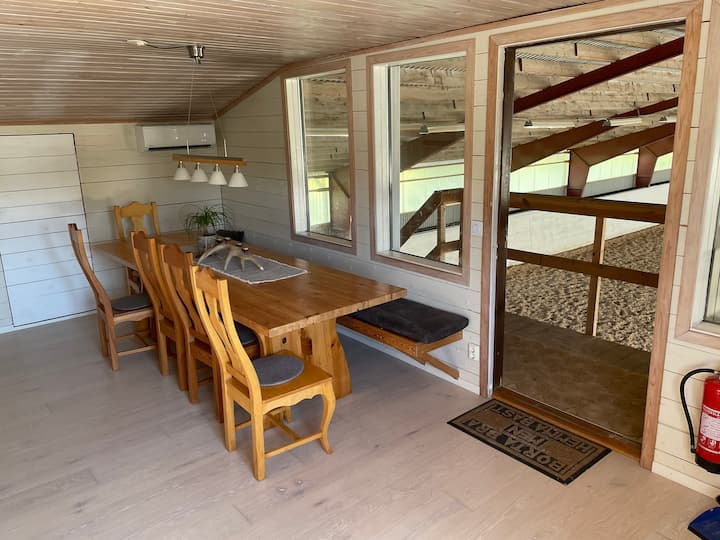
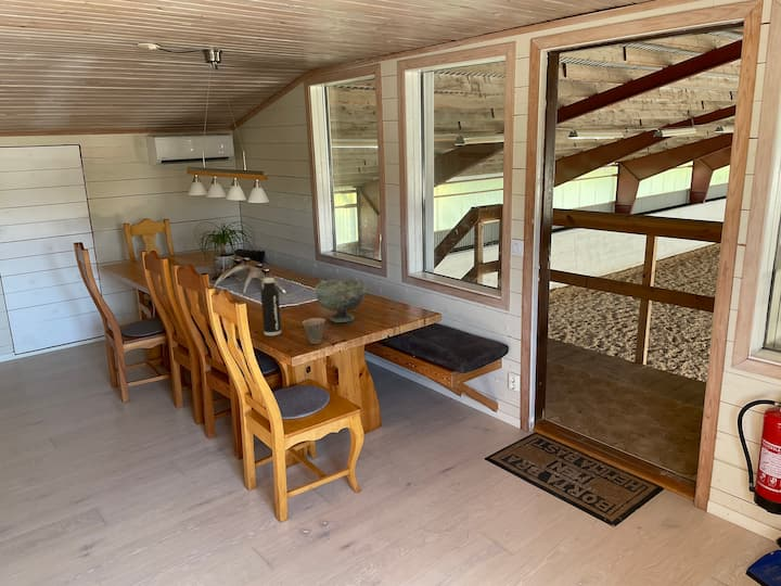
+ decorative bowl (341, 302)
+ cup (313, 331)
+ water bottle (270, 306)
